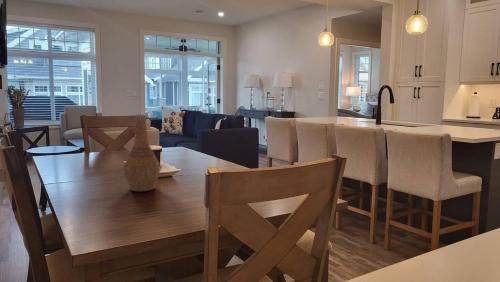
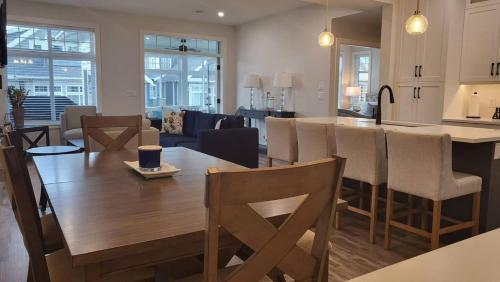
- vase (141, 151)
